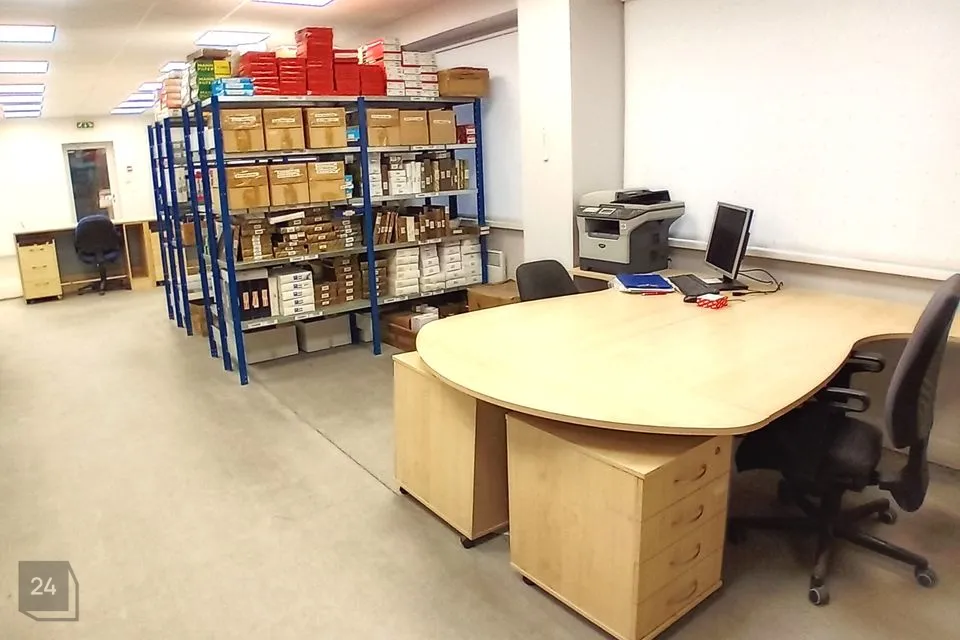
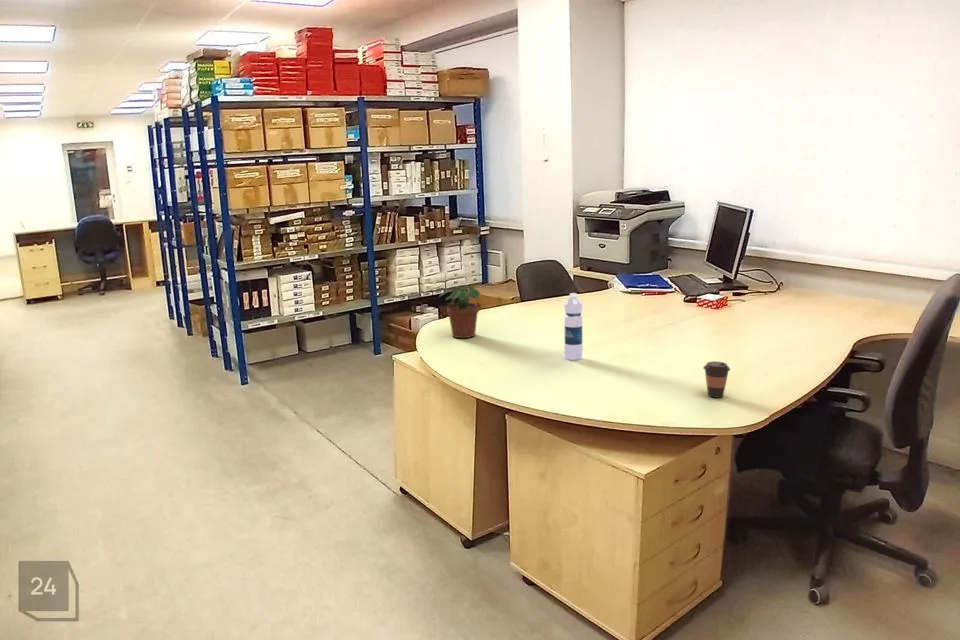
+ potted plant (461, 311)
+ coffee cup (716, 379)
+ water bottle (573, 326)
